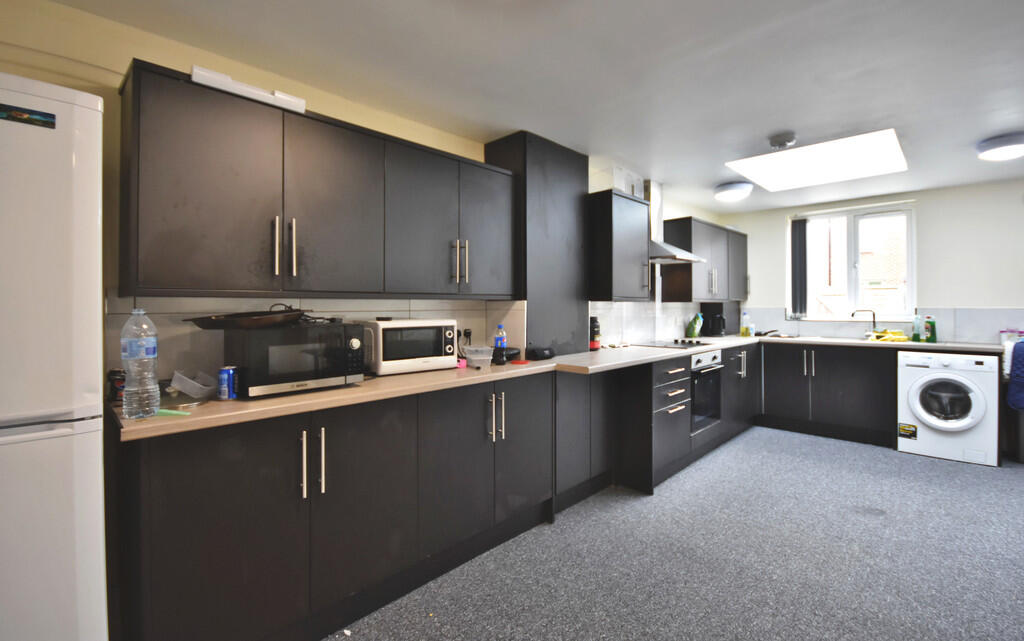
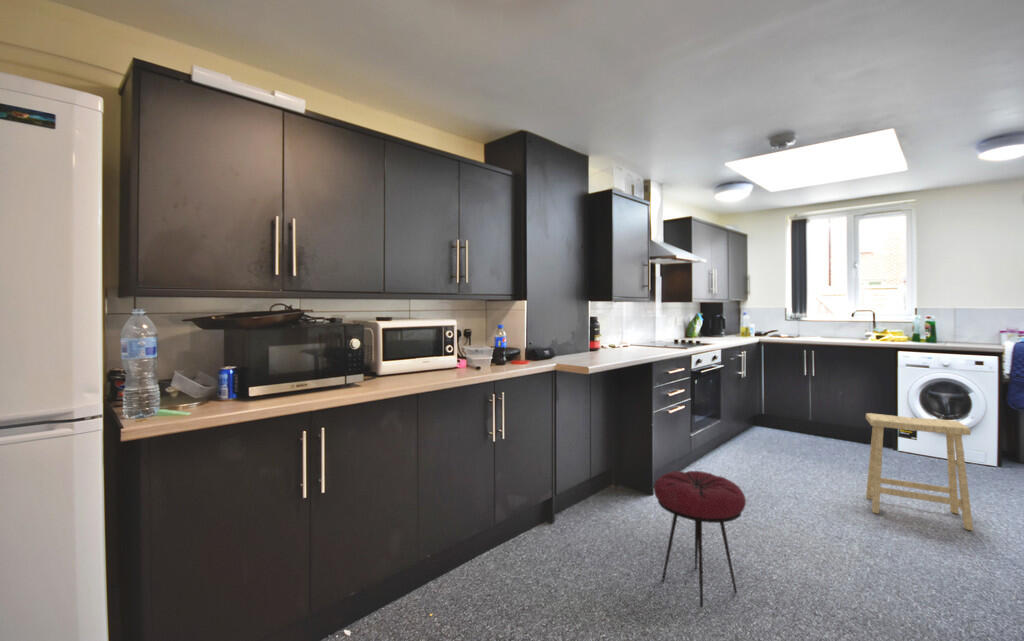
+ stool (913, 482)
+ stool (698, 533)
